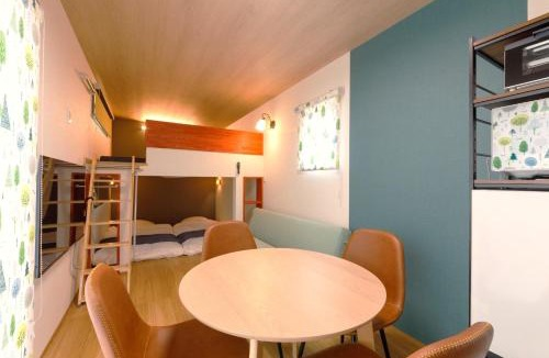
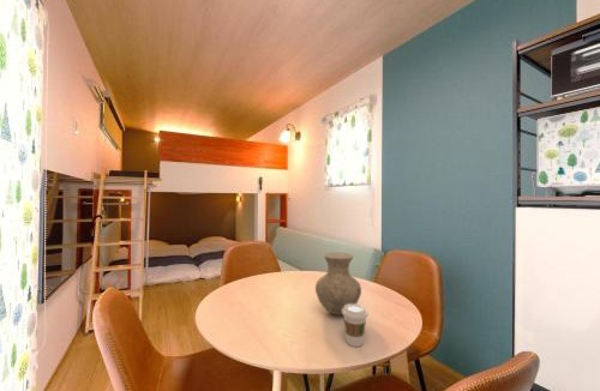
+ vase (337, 283)
+ coffee cup (354, 324)
